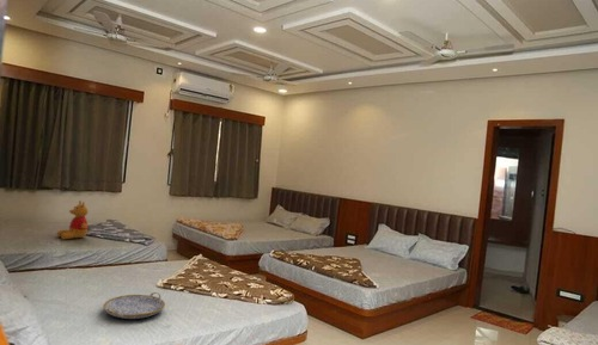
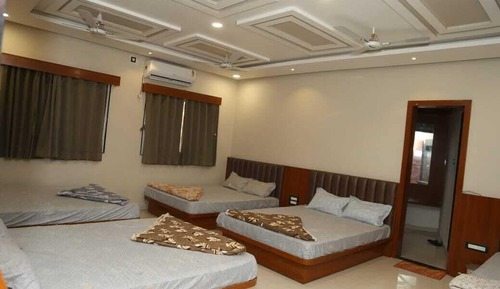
- serving tray (134, 304)
- stuffed bear (73, 218)
